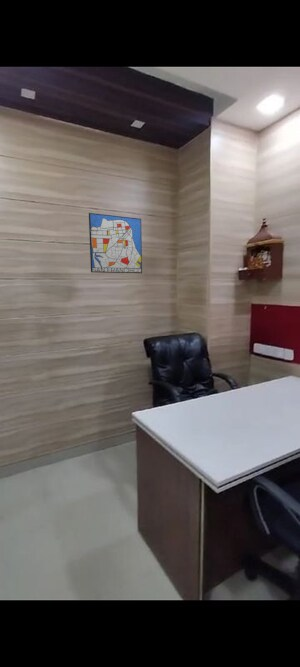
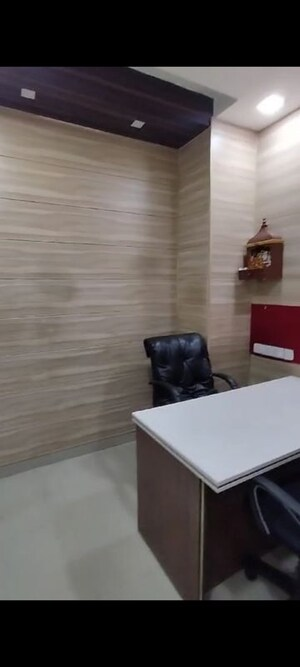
- wall art (116, 244)
